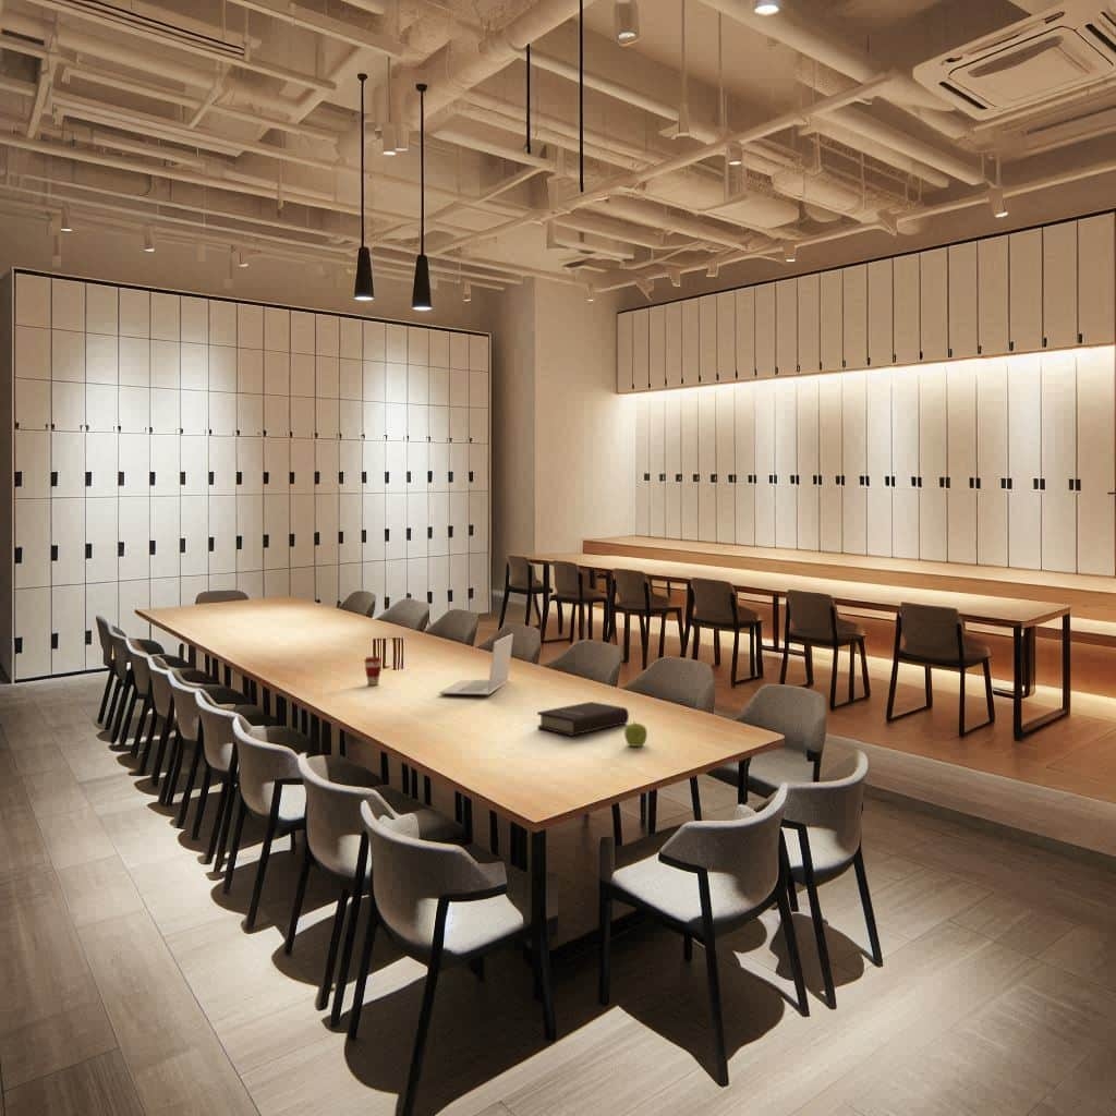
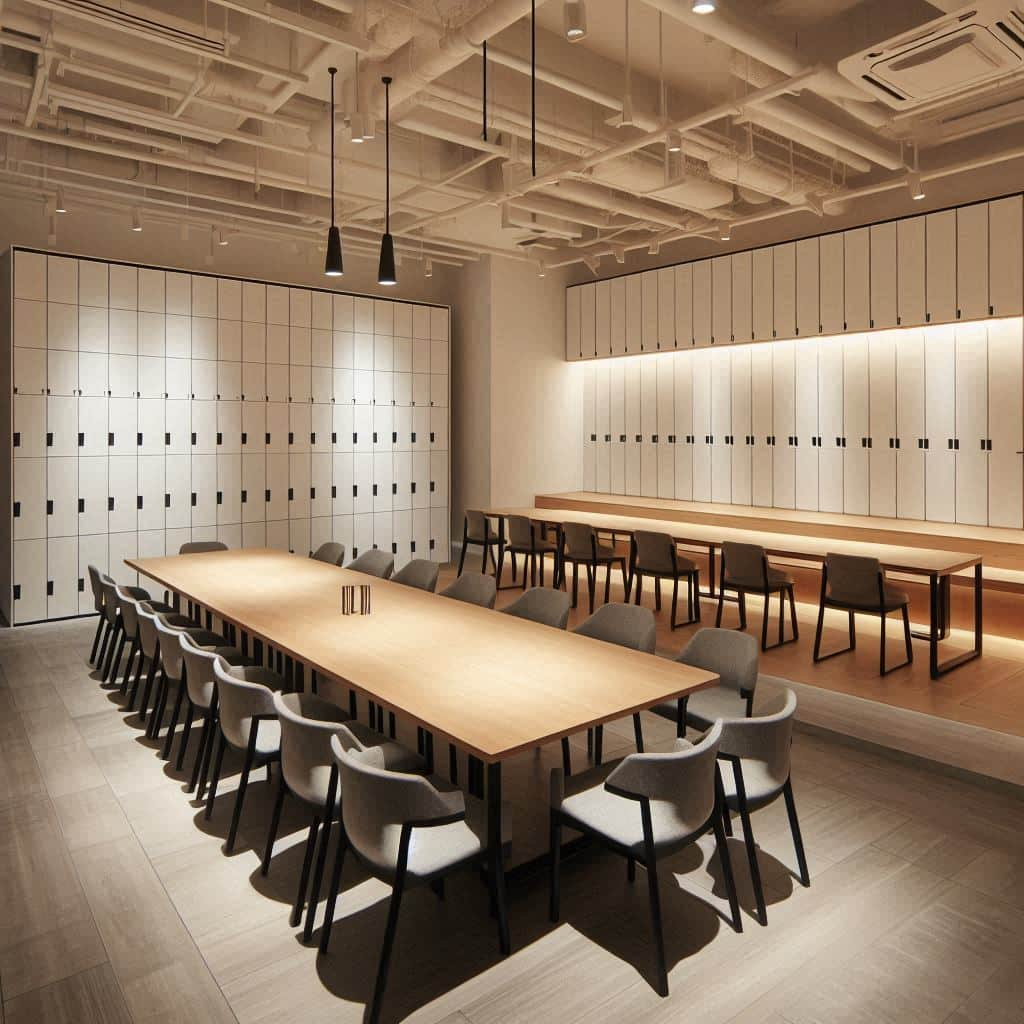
- coffee cup (373, 670)
- fruit (635, 733)
- laptop (490, 667)
- book (583, 718)
